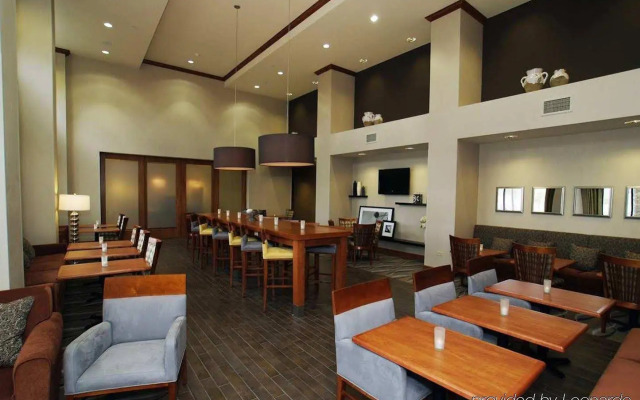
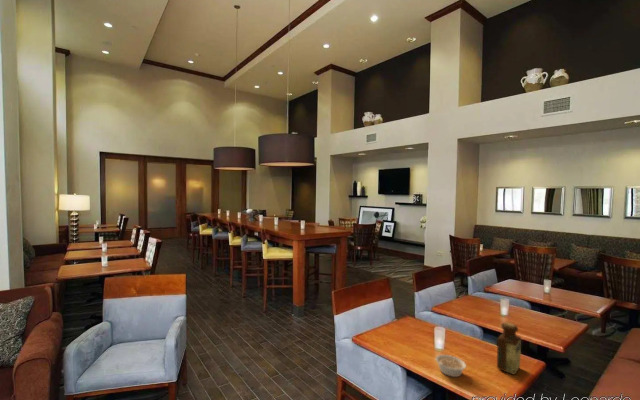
+ bottle (509, 346)
+ legume (451, 366)
